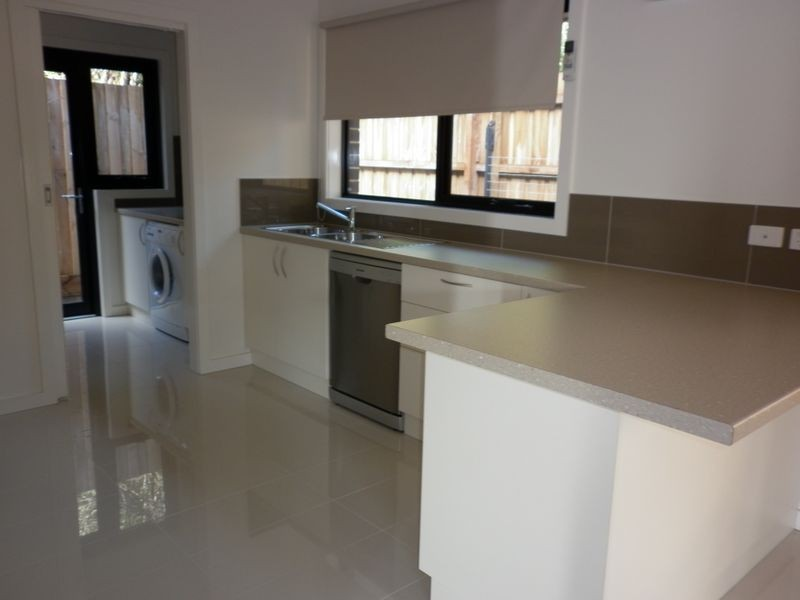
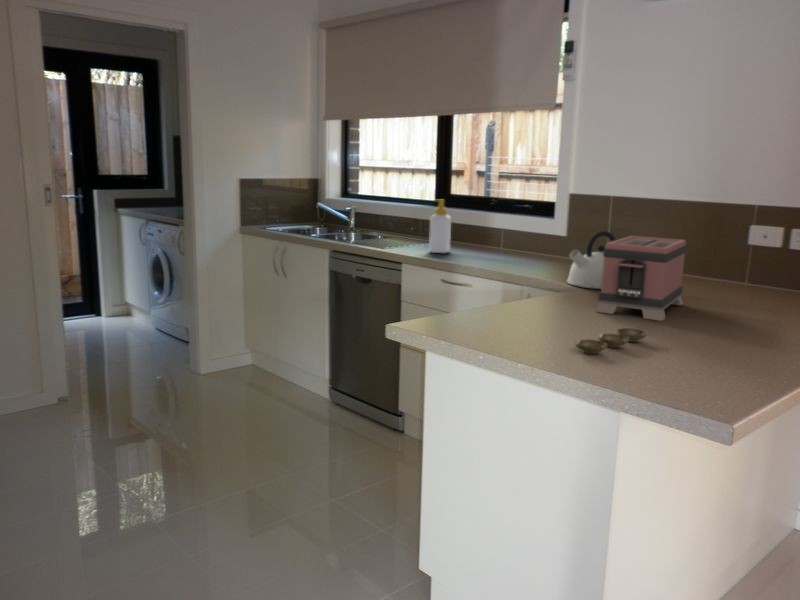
+ bowl (611, 341)
+ kettle (597, 257)
+ soap bottle (440, 226)
+ toaster (642, 275)
